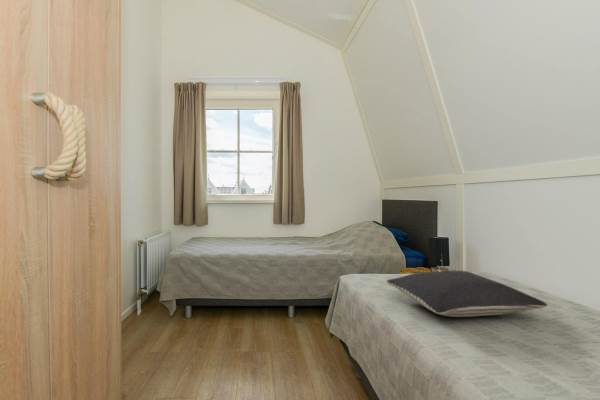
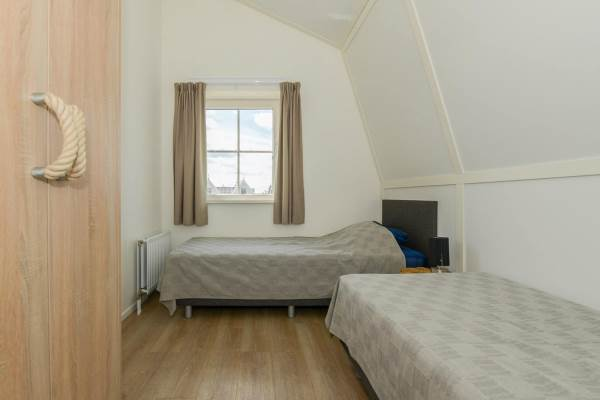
- pillow (457, 291)
